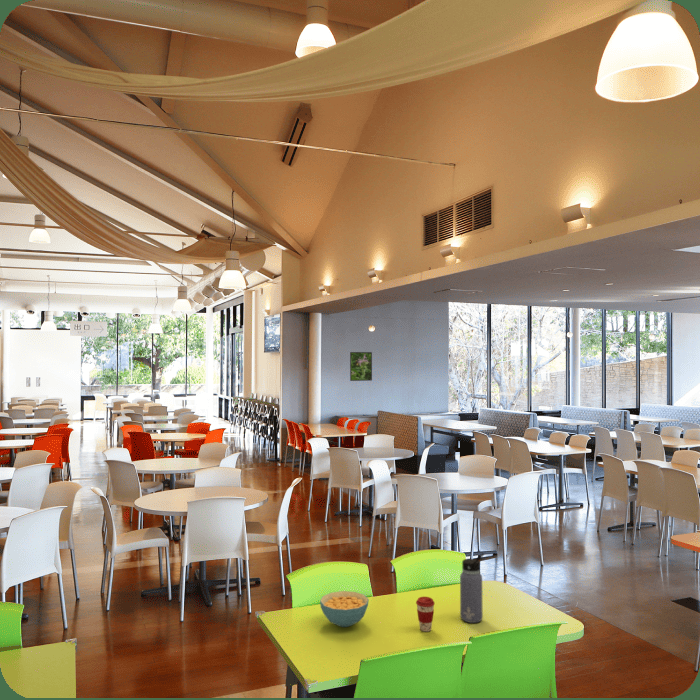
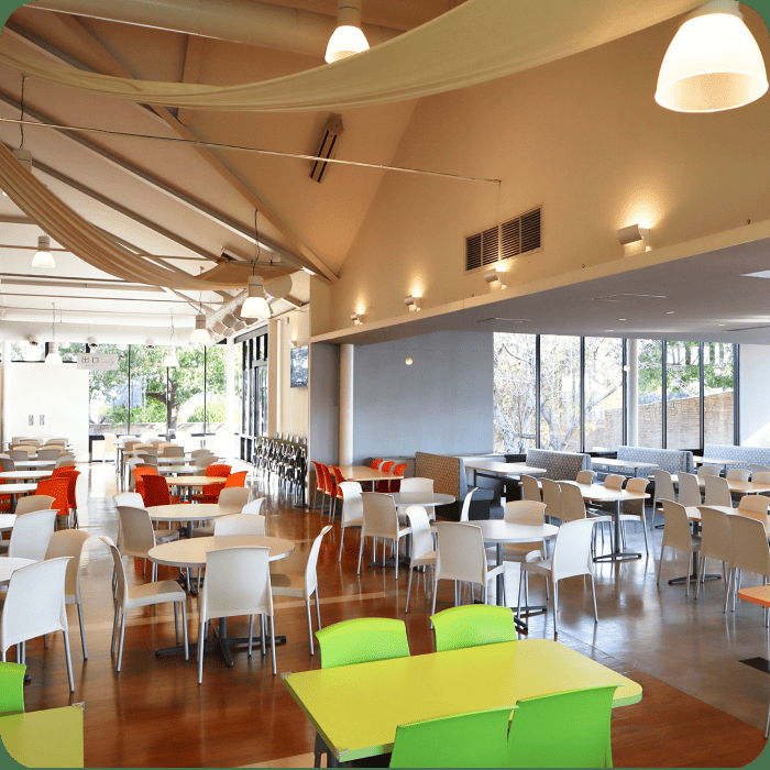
- cereal bowl (344, 612)
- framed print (361, 366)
- coffee cup (425, 614)
- water bottle (472, 585)
